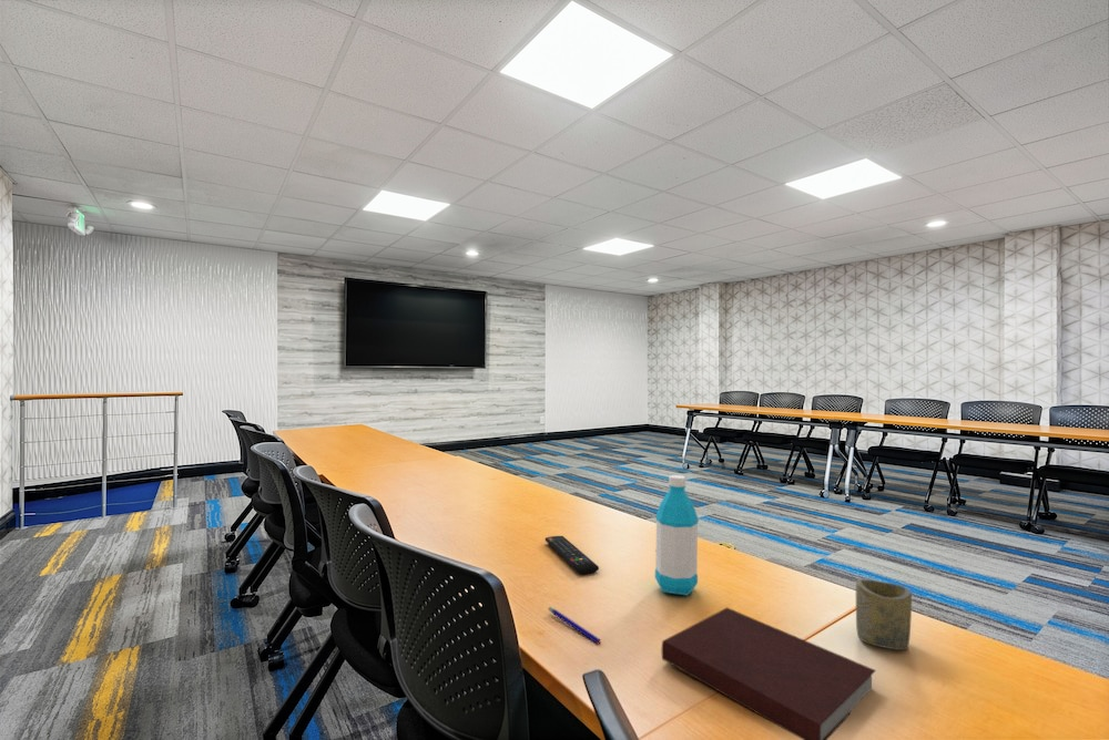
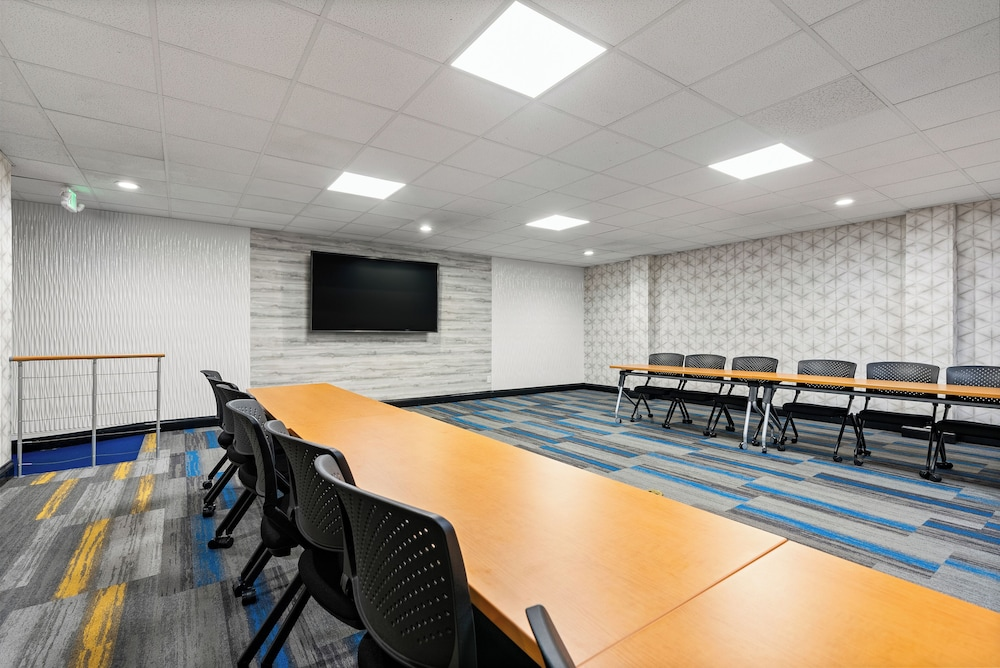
- pen (572, 624)
- cup (882, 614)
- notebook (763, 665)
- remote control (569, 553)
- water bottle (676, 533)
